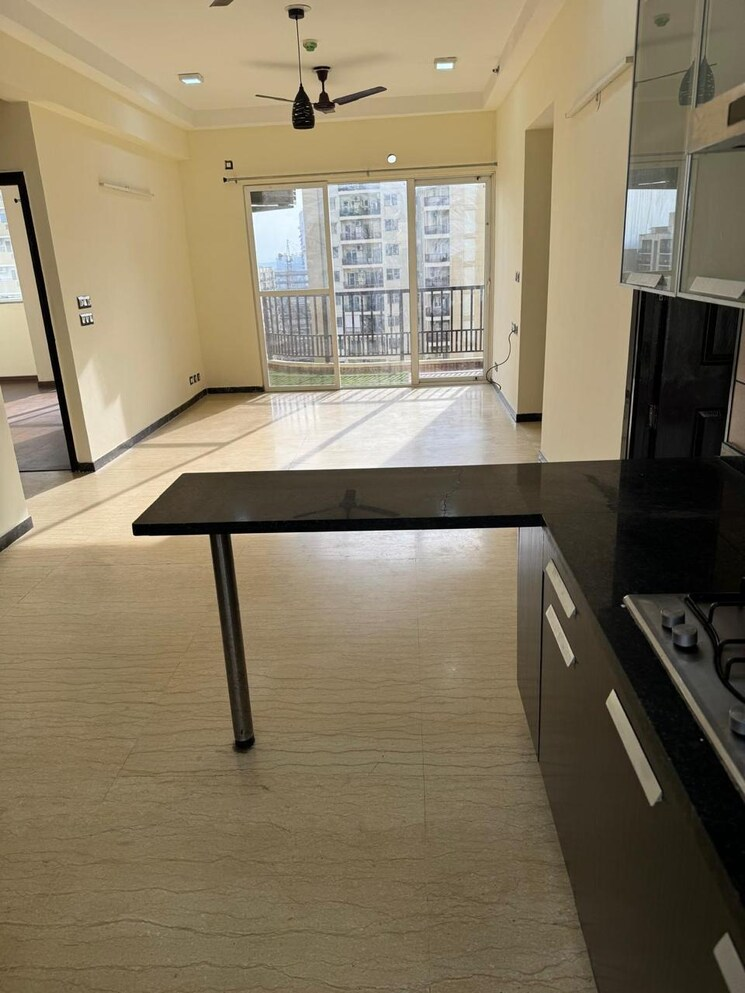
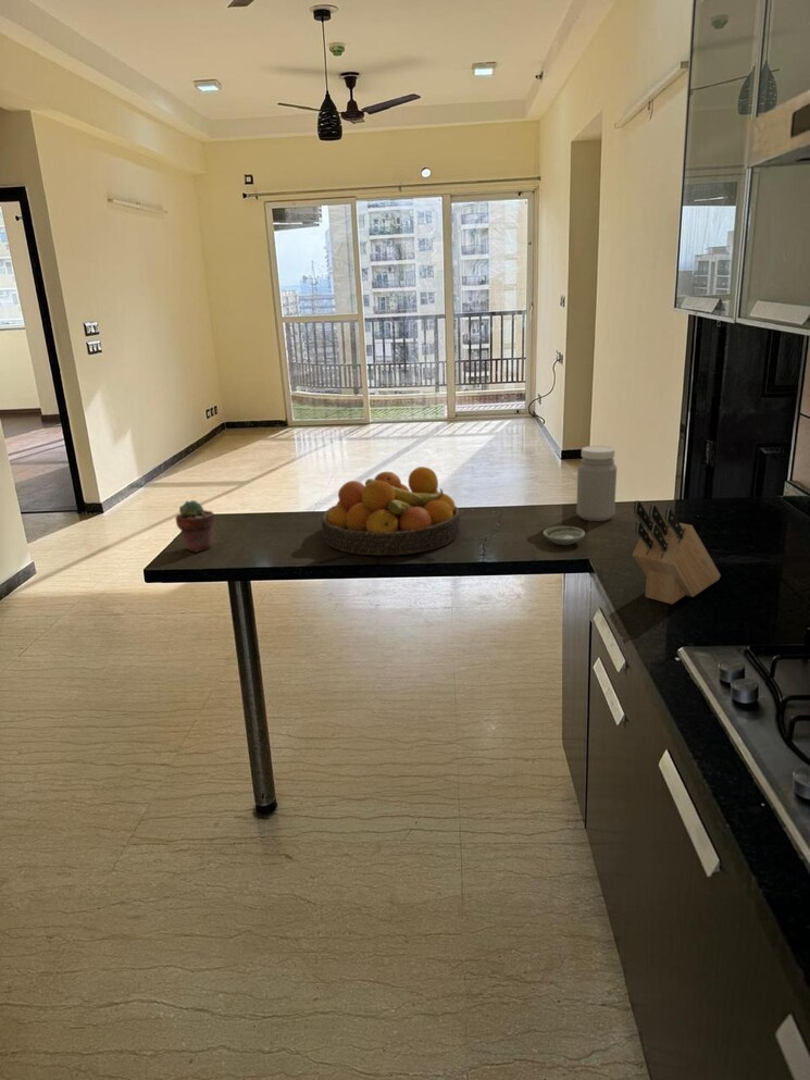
+ knife block (675, 543)
+ saucer (563, 536)
+ jar (596, 483)
+ potted succulent (196, 523)
+ fruit bowl (390, 502)
